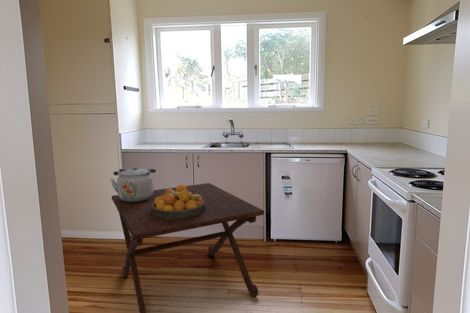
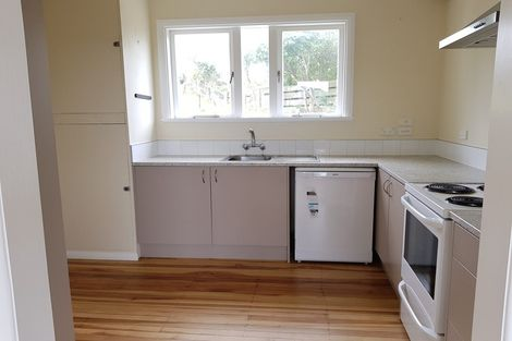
- fruit bowl (178, 199)
- side table (182, 244)
- kettle (131, 182)
